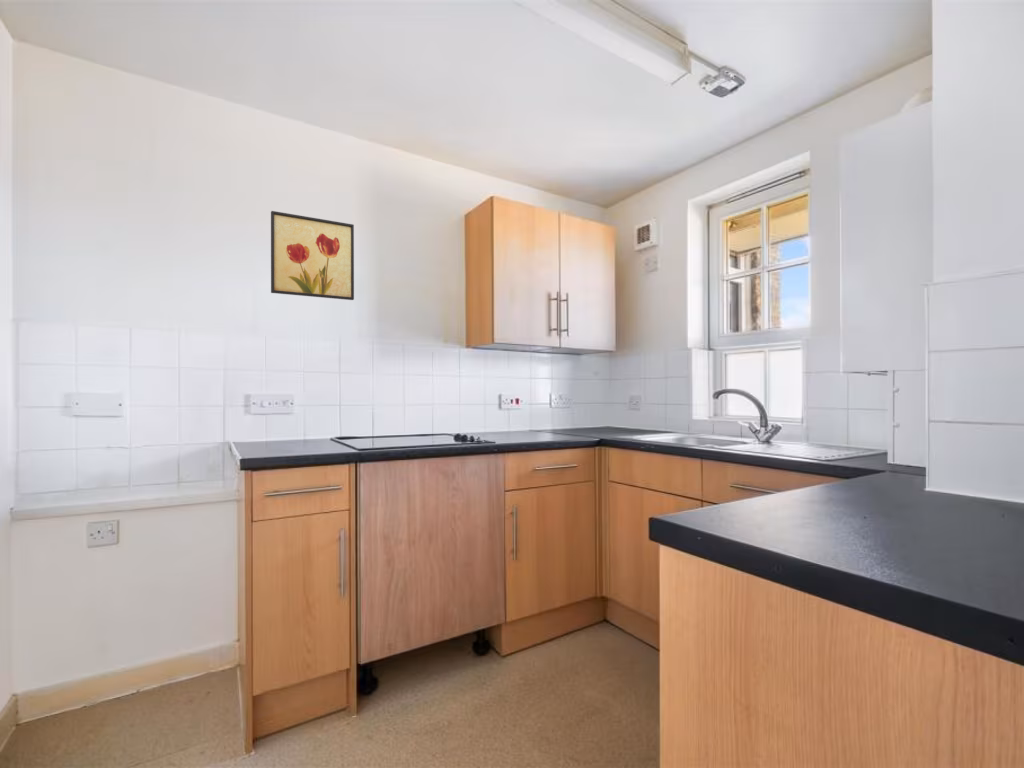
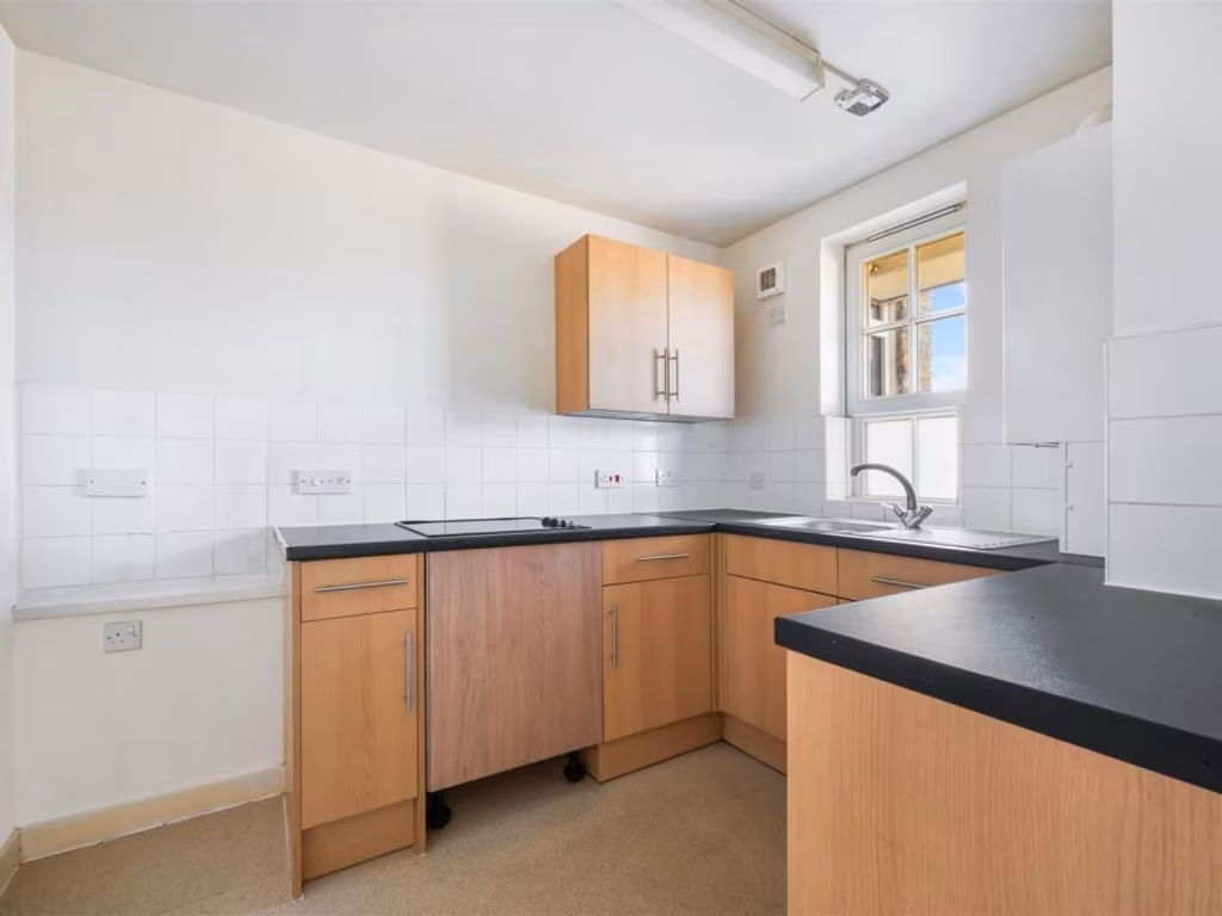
- wall art (313, 257)
